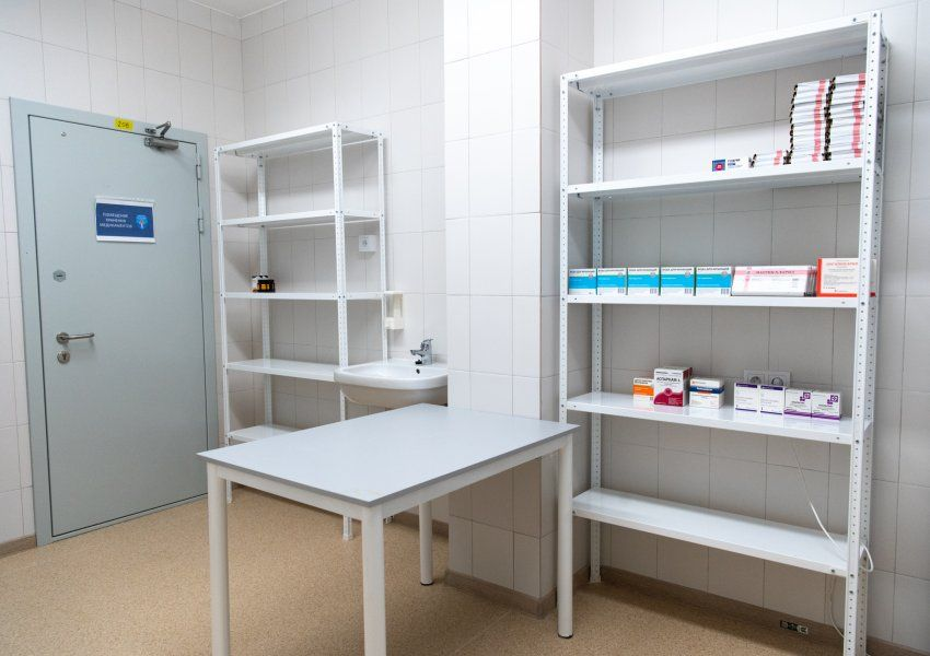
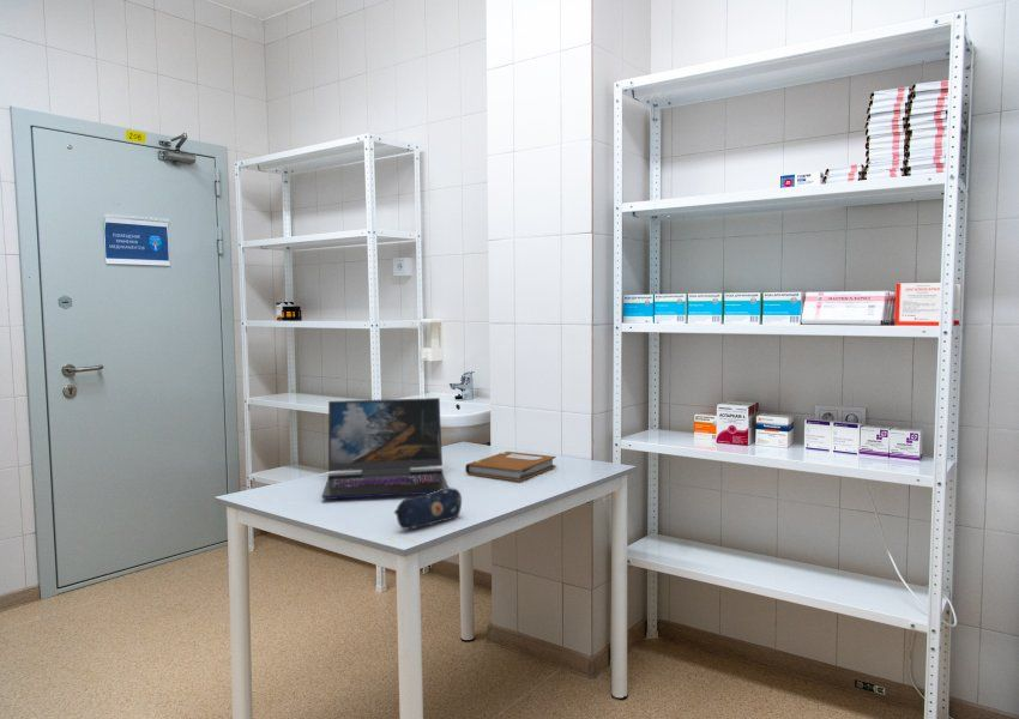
+ notebook (512, 464)
+ pencil case (430, 508)
+ laptop (385, 445)
